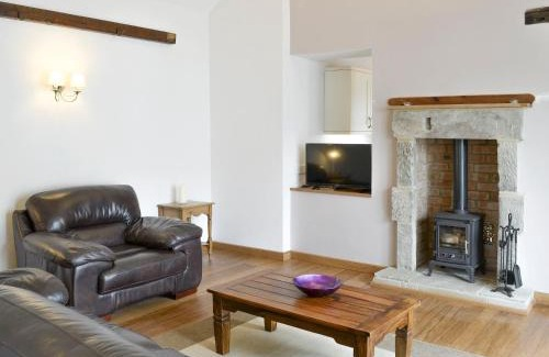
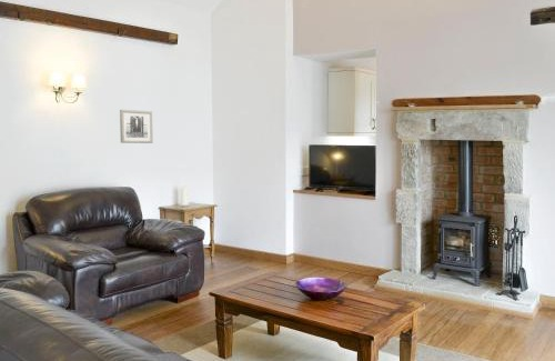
+ wall art (137, 127)
